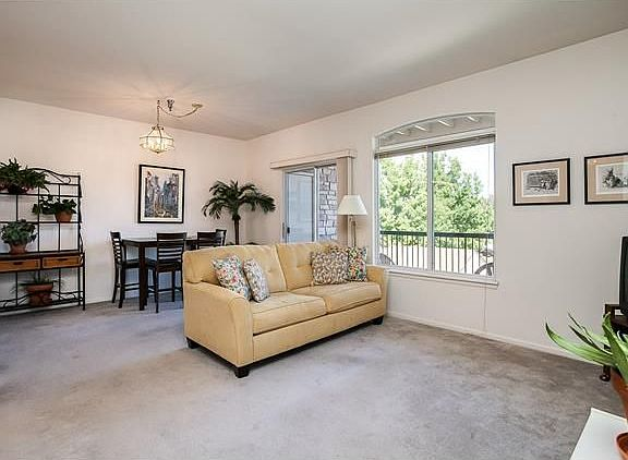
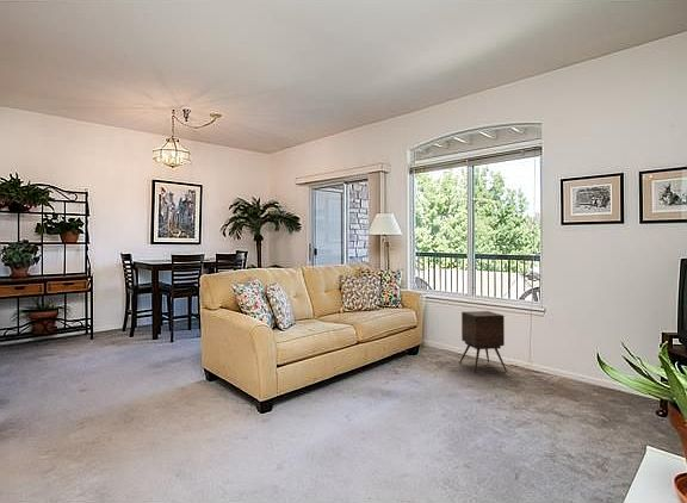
+ side table (482, 340)
